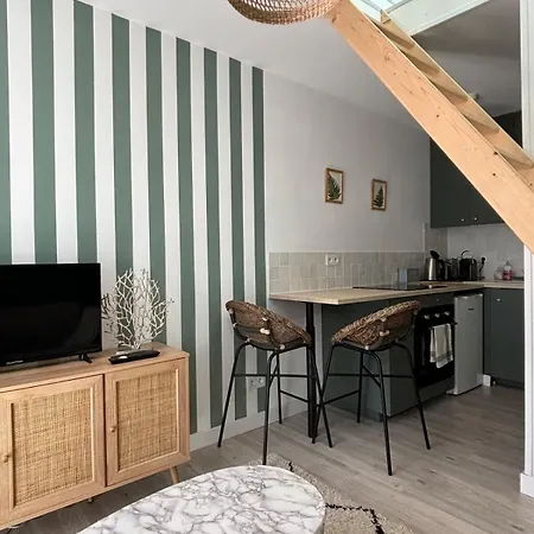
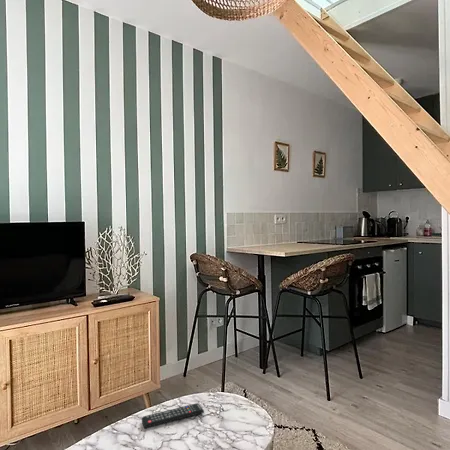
+ remote control (173, 415)
